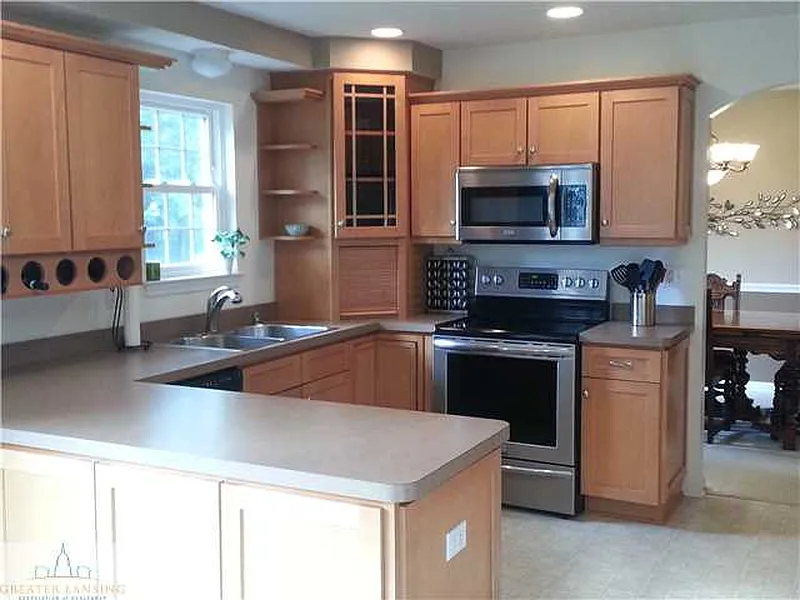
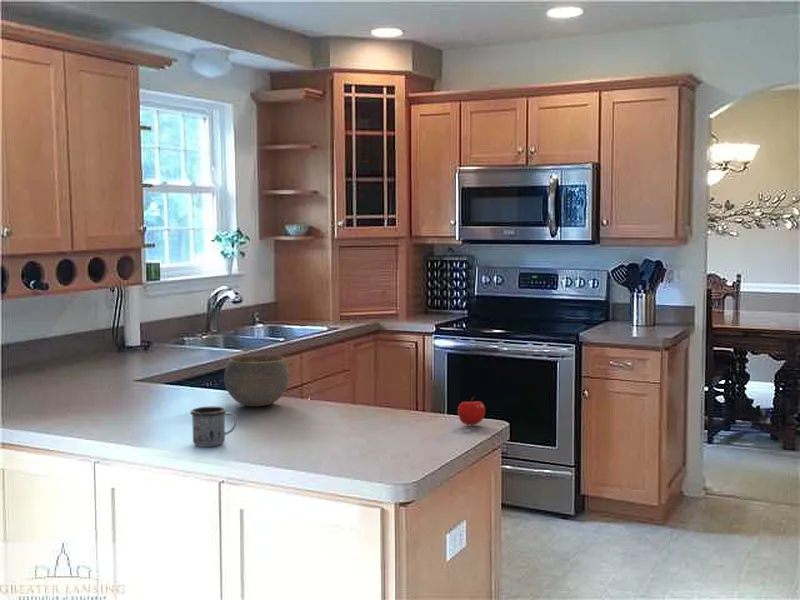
+ bowl (257, 381)
+ apple (471, 411)
+ mug (214, 426)
